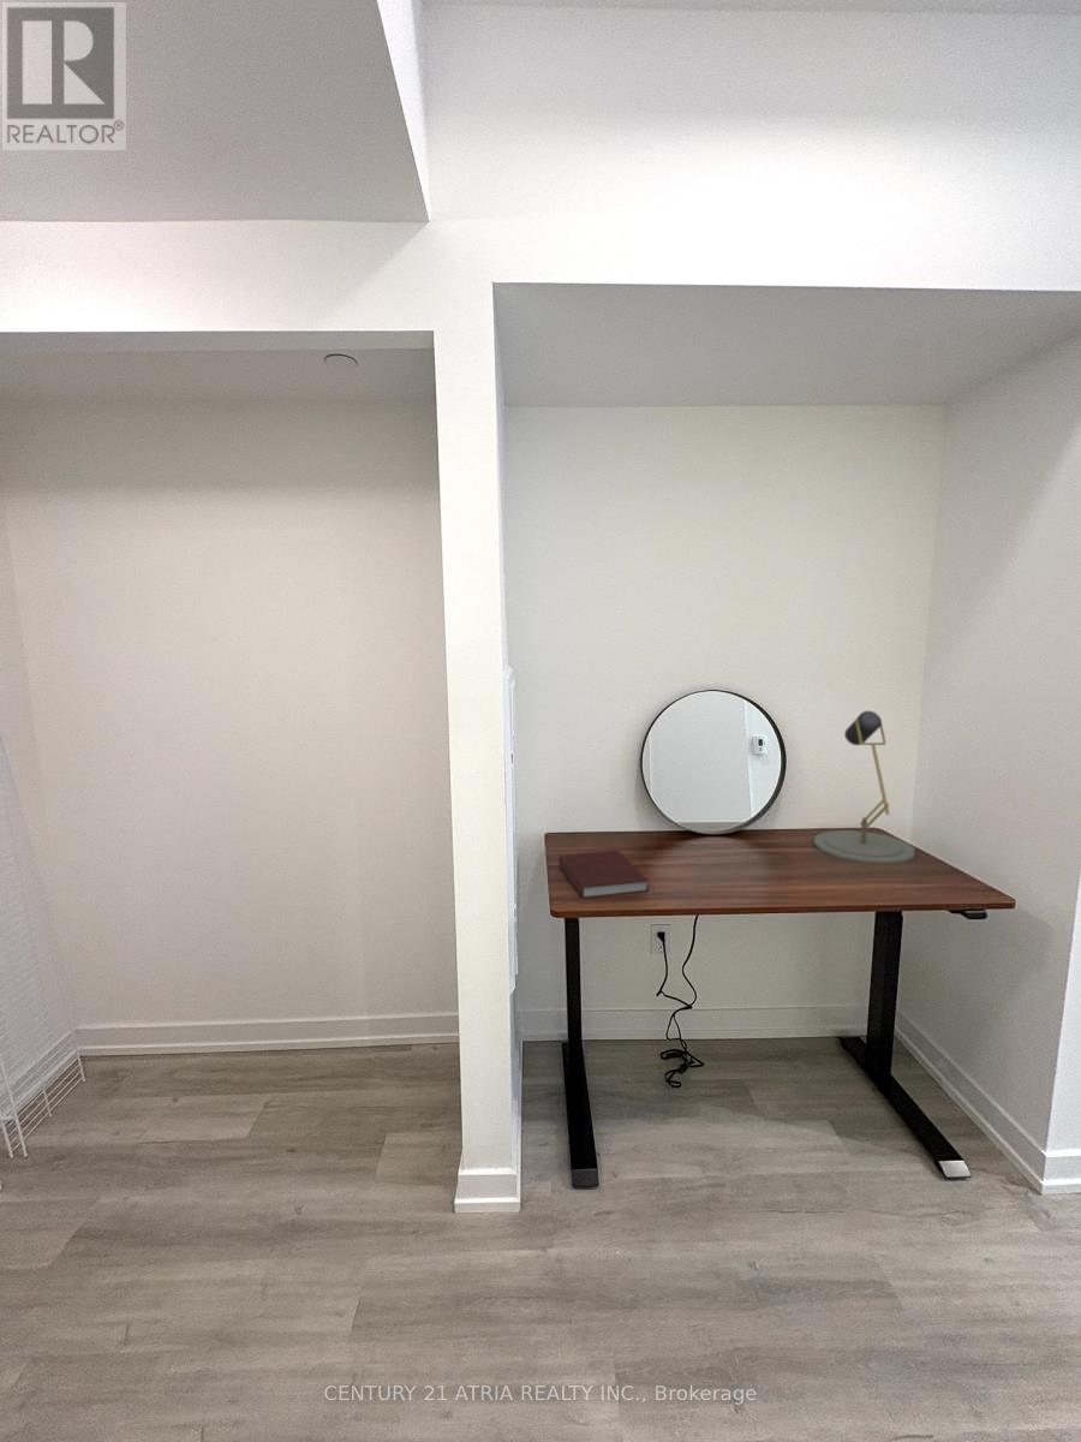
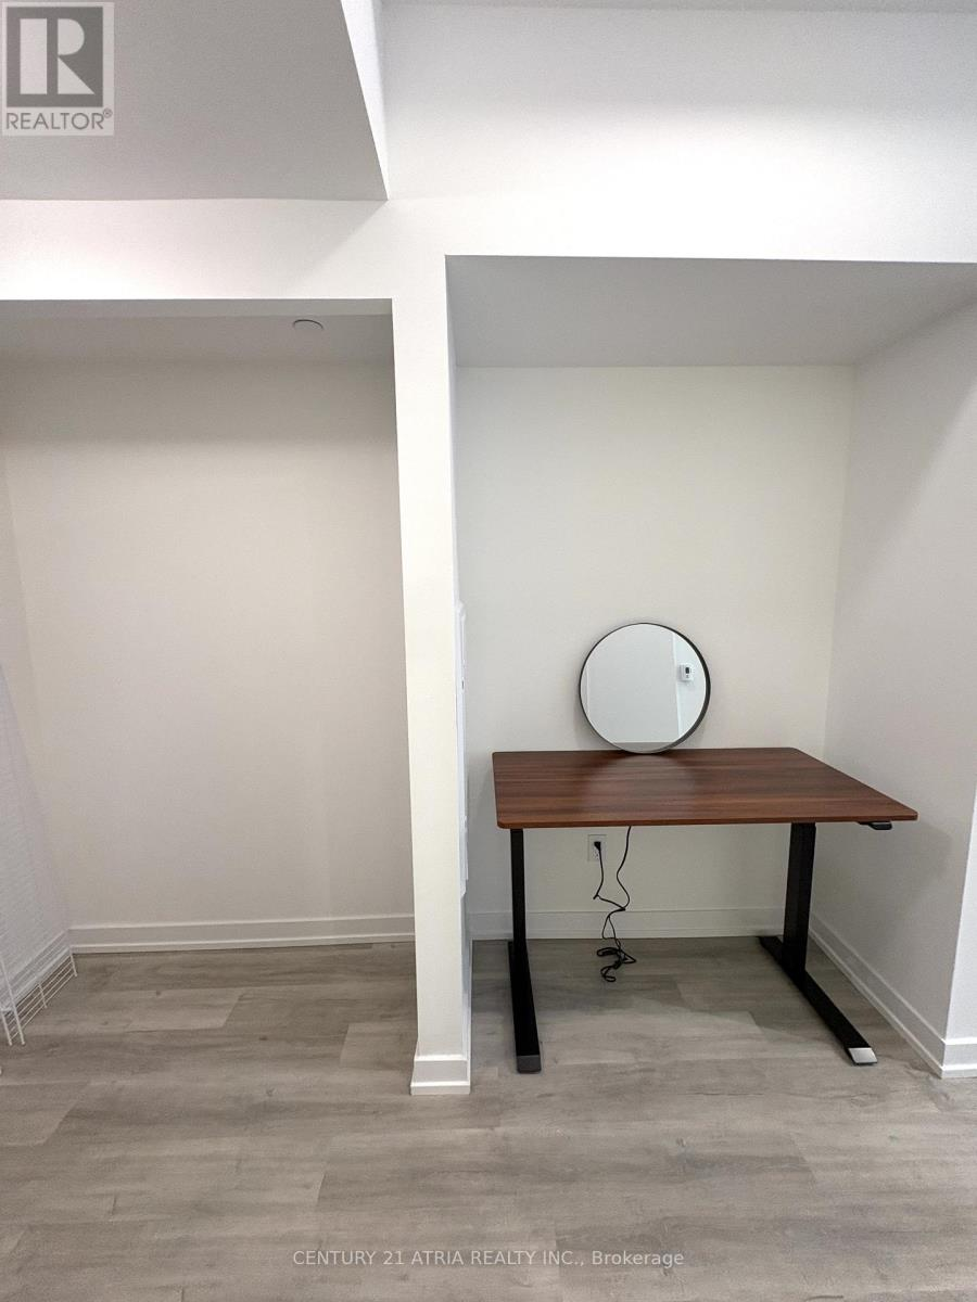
- notebook (601, 872)
- desk lamp (878, 779)
